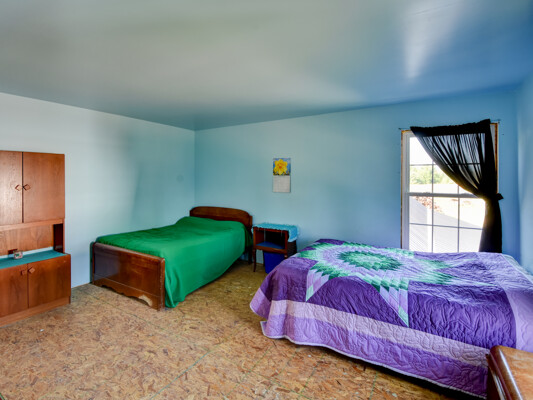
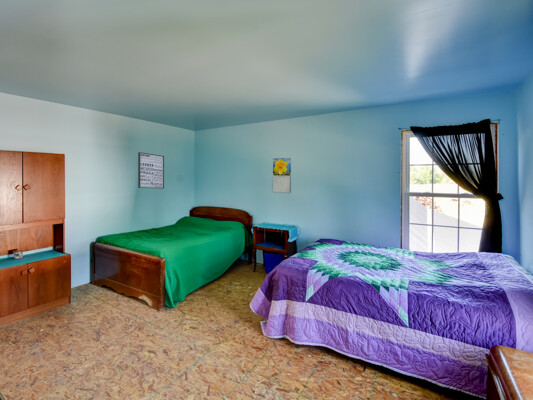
+ wall art (151, 171)
